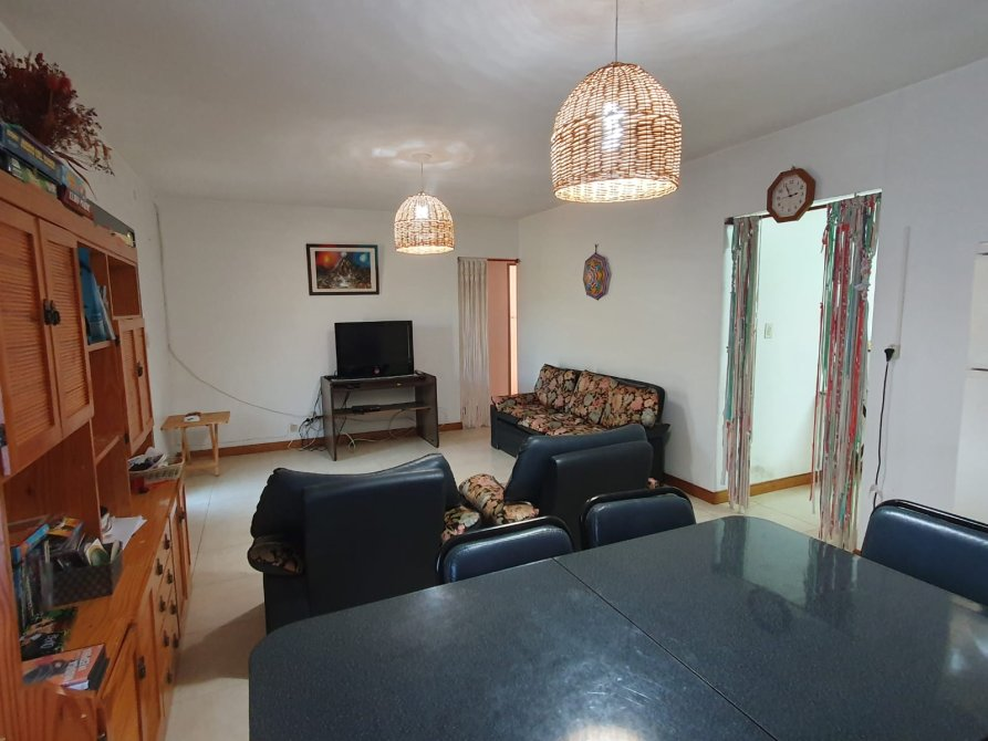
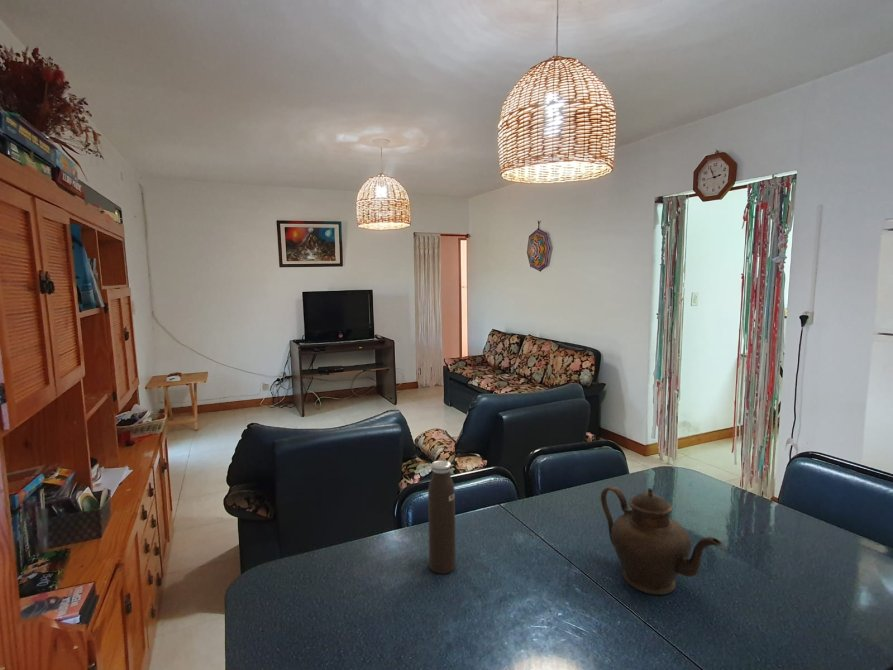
+ teapot (653, 537)
+ water bottle (441, 515)
